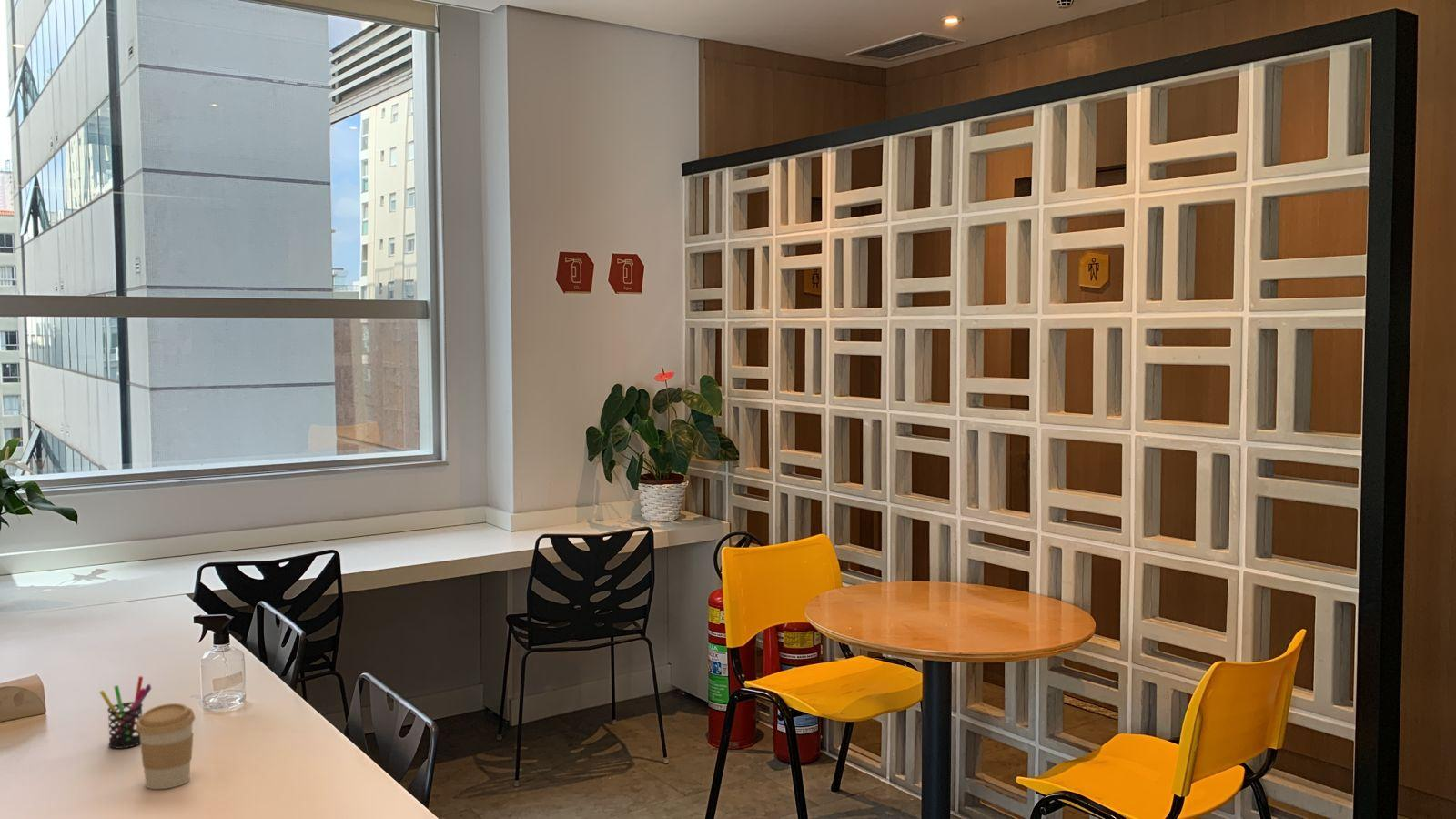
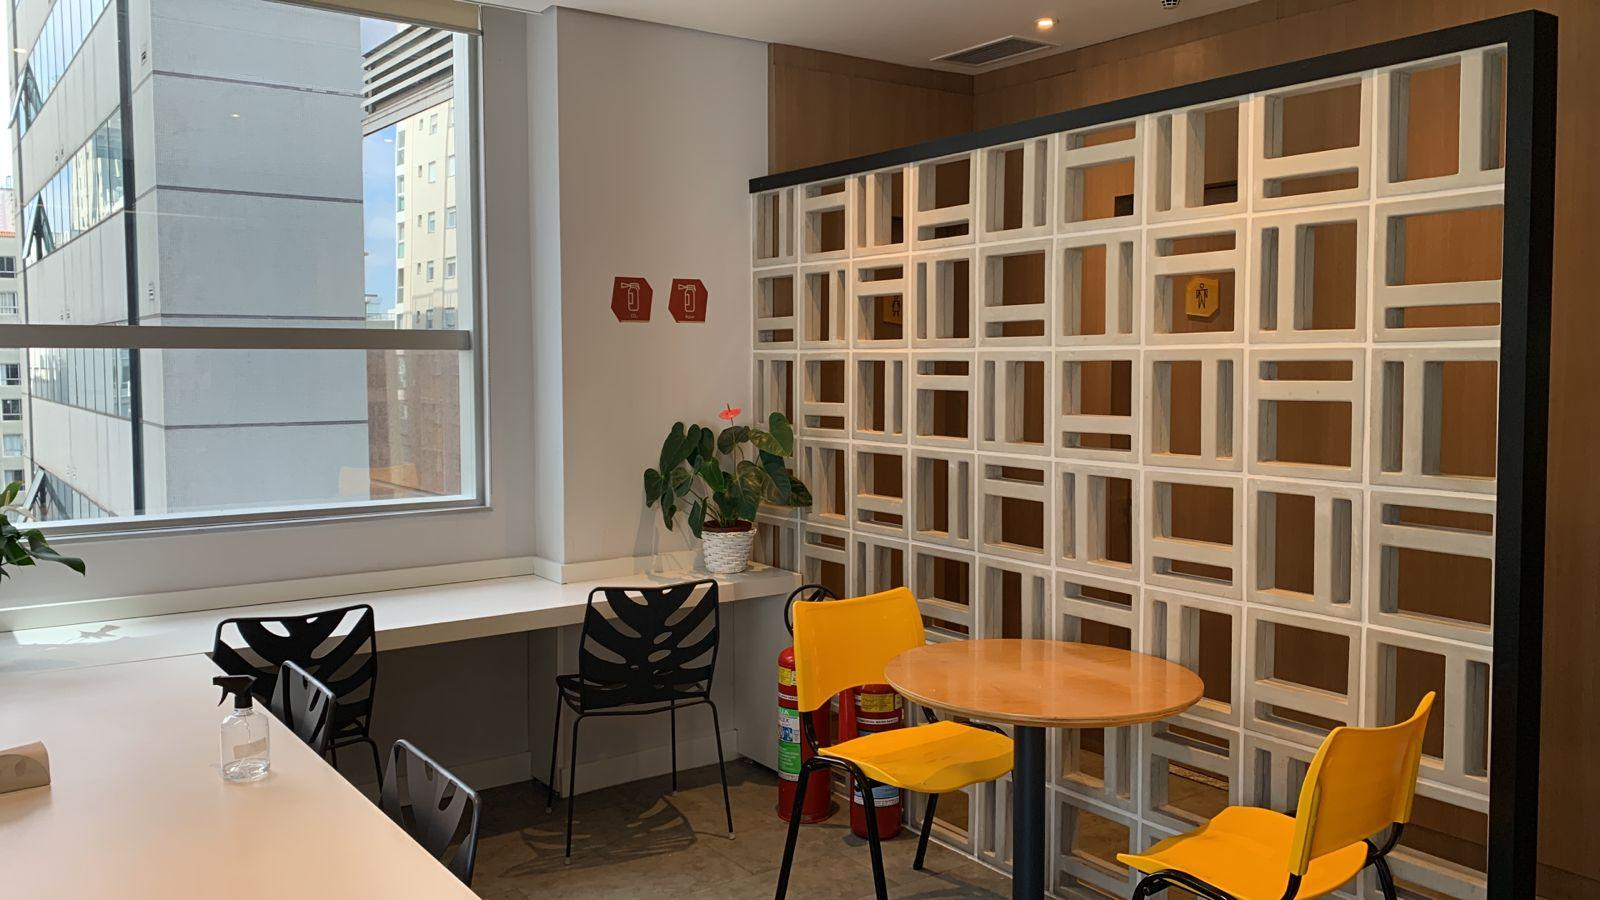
- coffee cup (167, 745)
- pen holder (126, 711)
